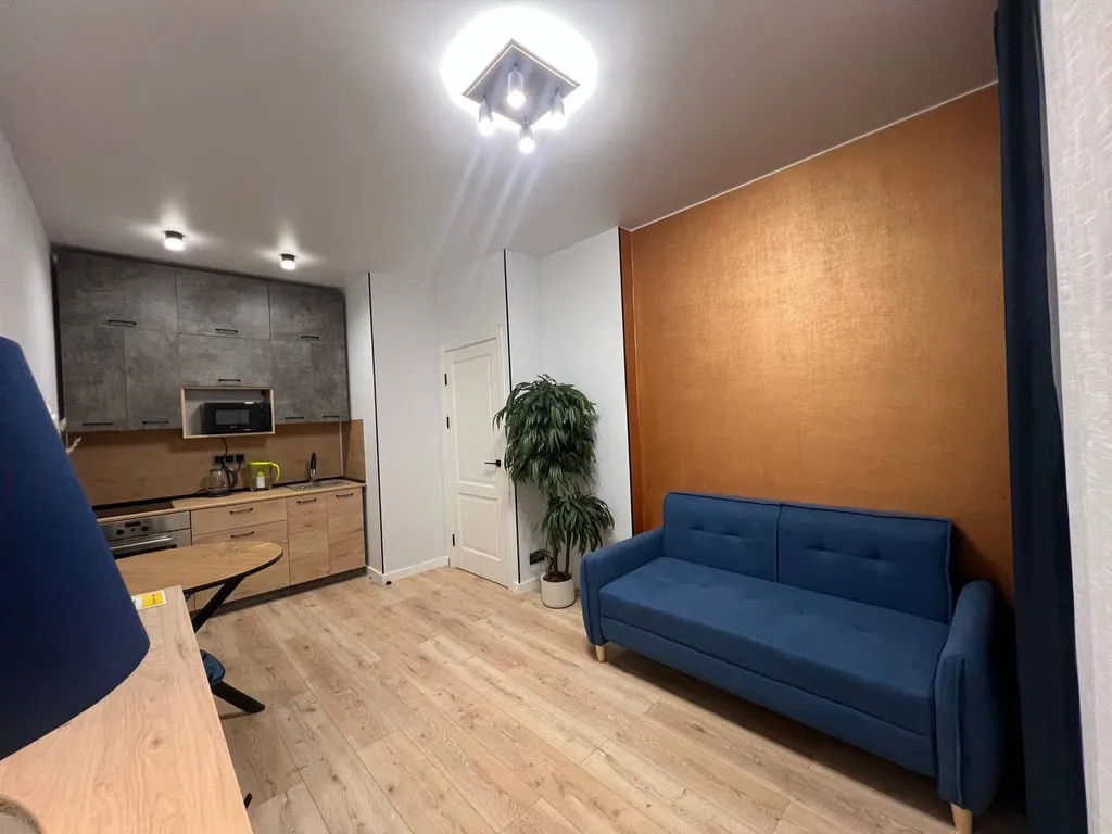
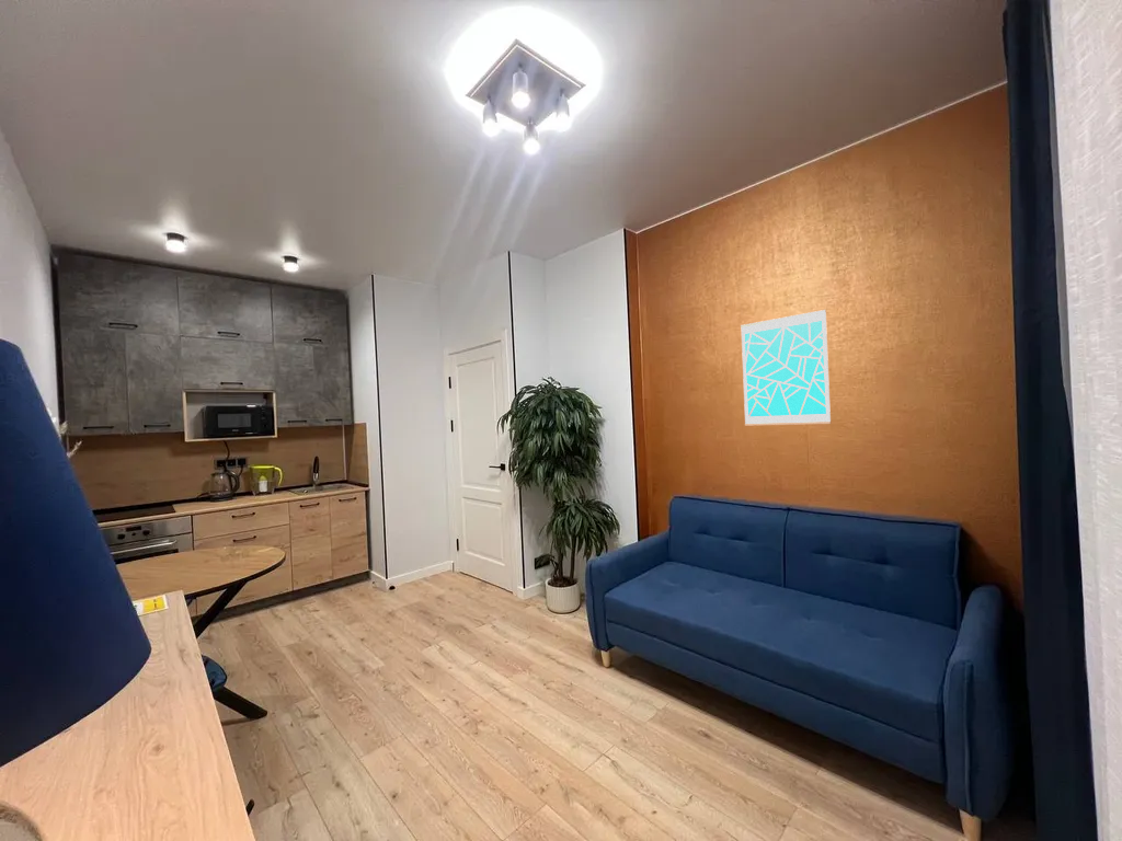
+ wall art (782, 371)
